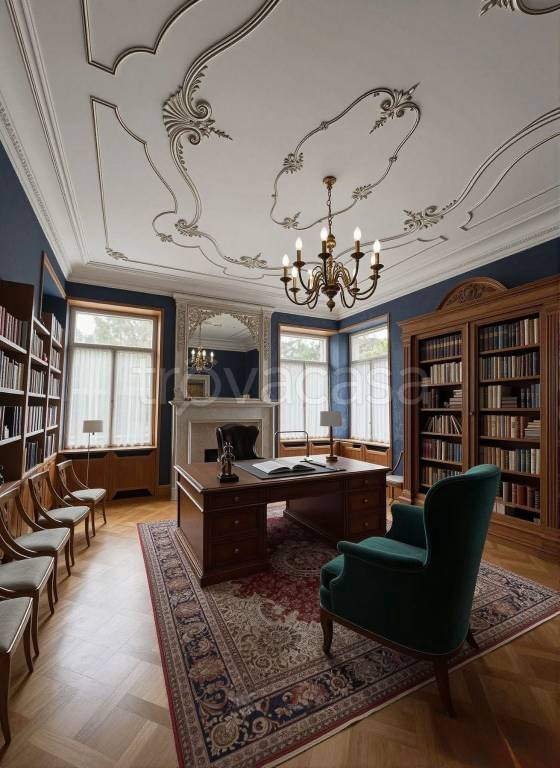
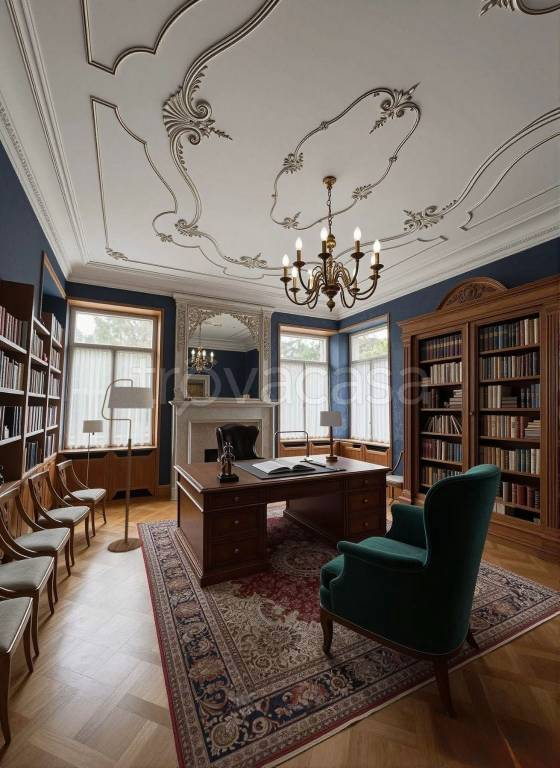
+ floor lamp (127, 461)
